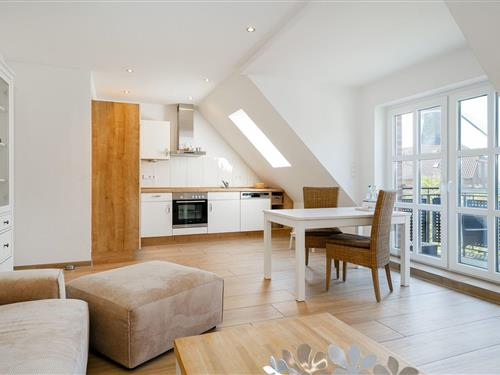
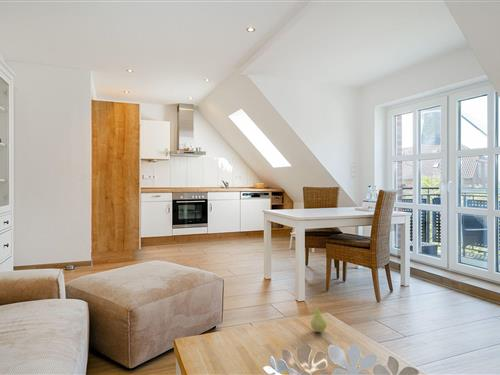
+ fruit (317, 317)
